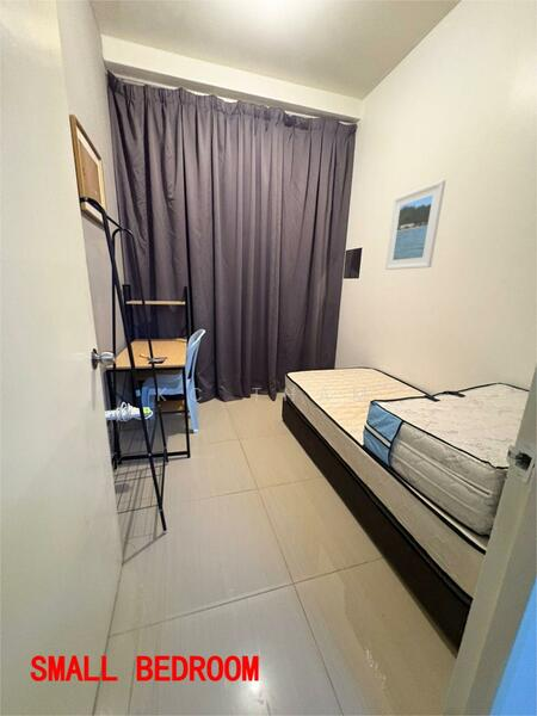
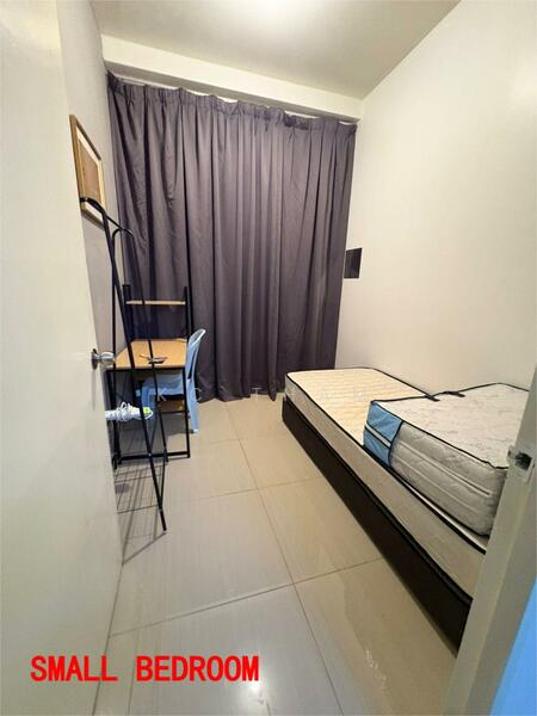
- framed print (411, 230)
